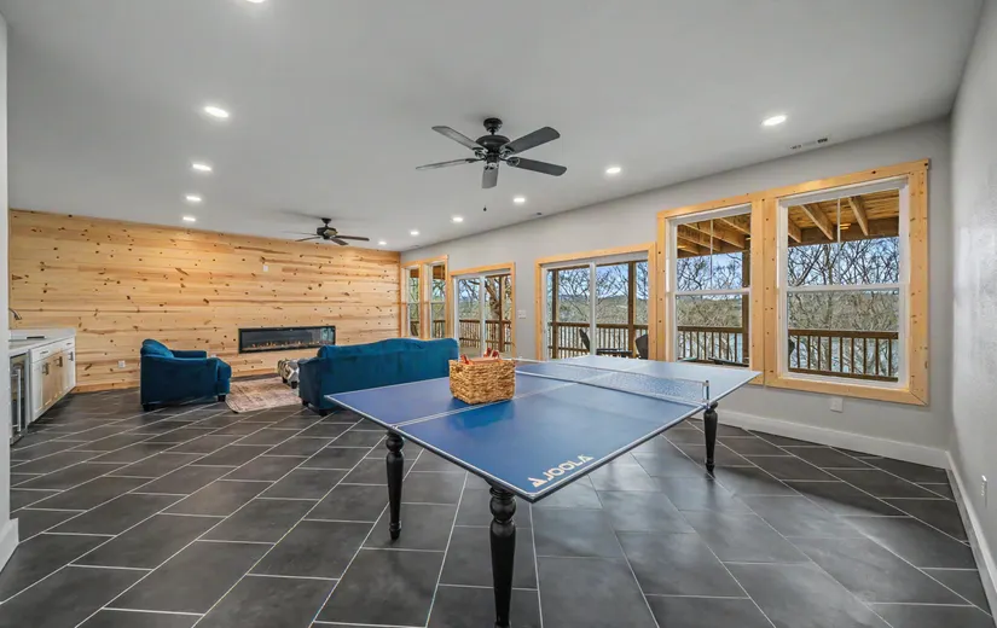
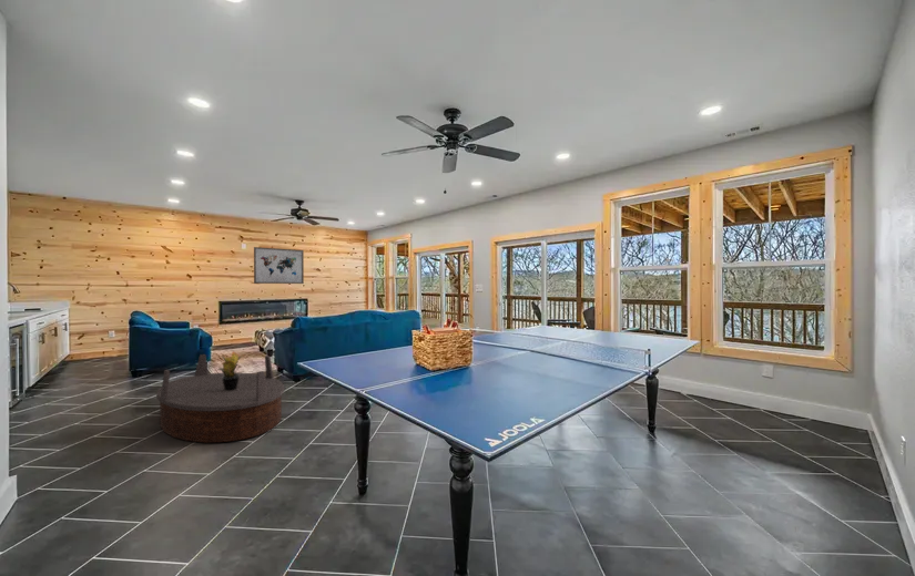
+ coffee table (222, 390)
+ potted plant (230, 369)
+ wall art (279, 266)
